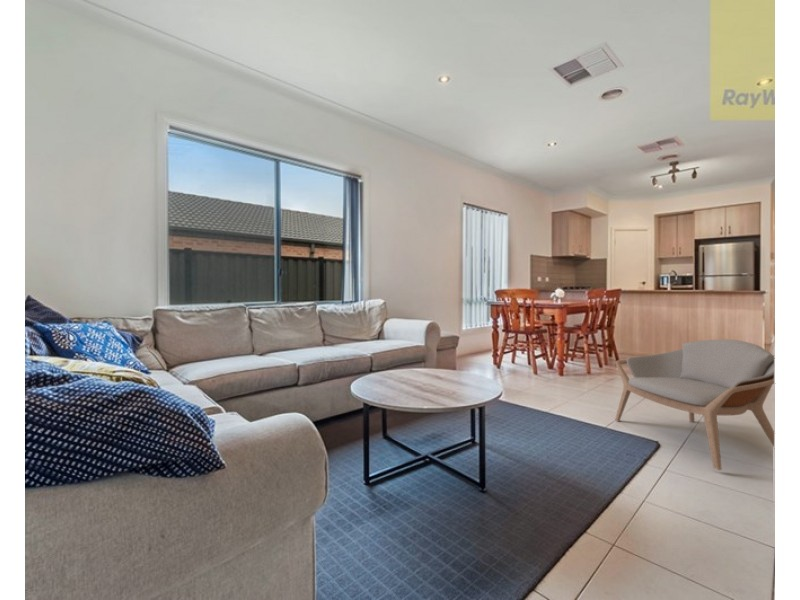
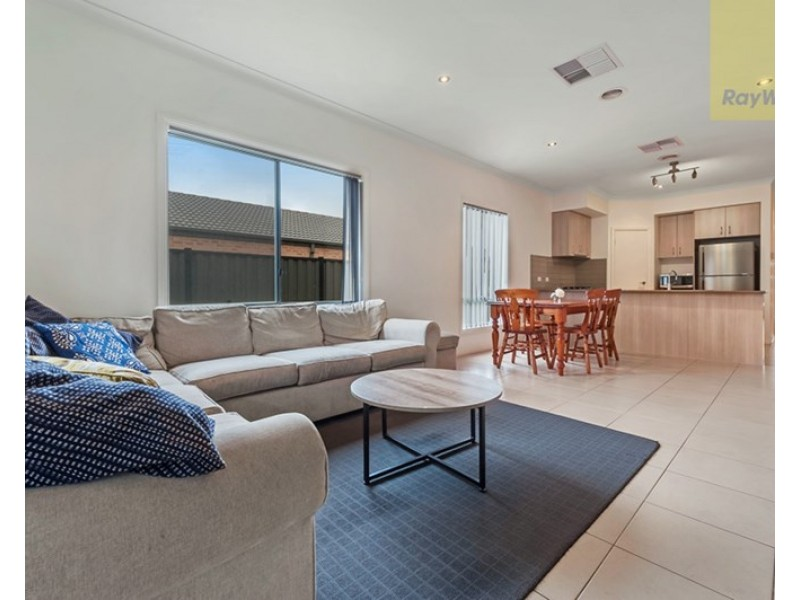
- armchair (699, 389)
